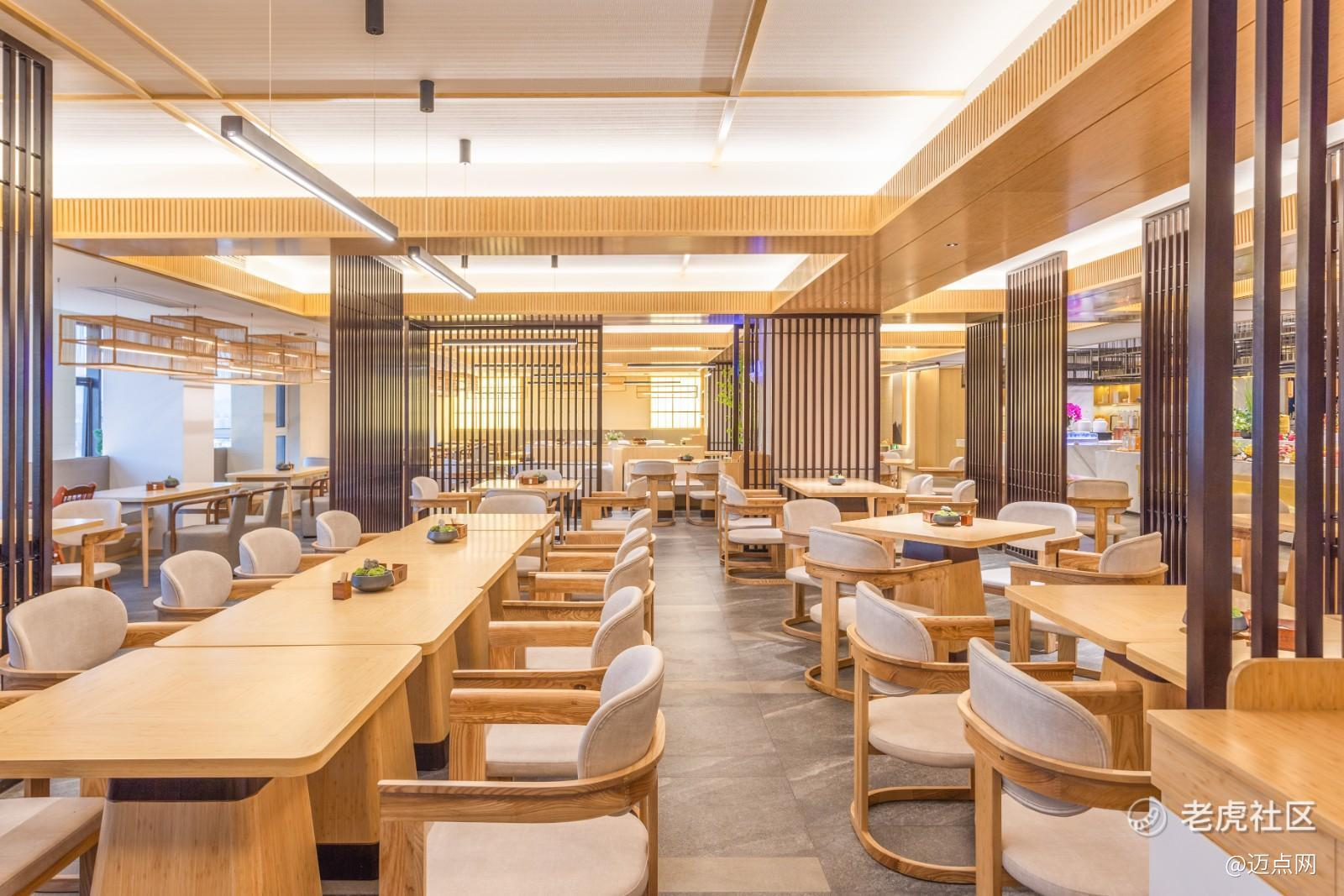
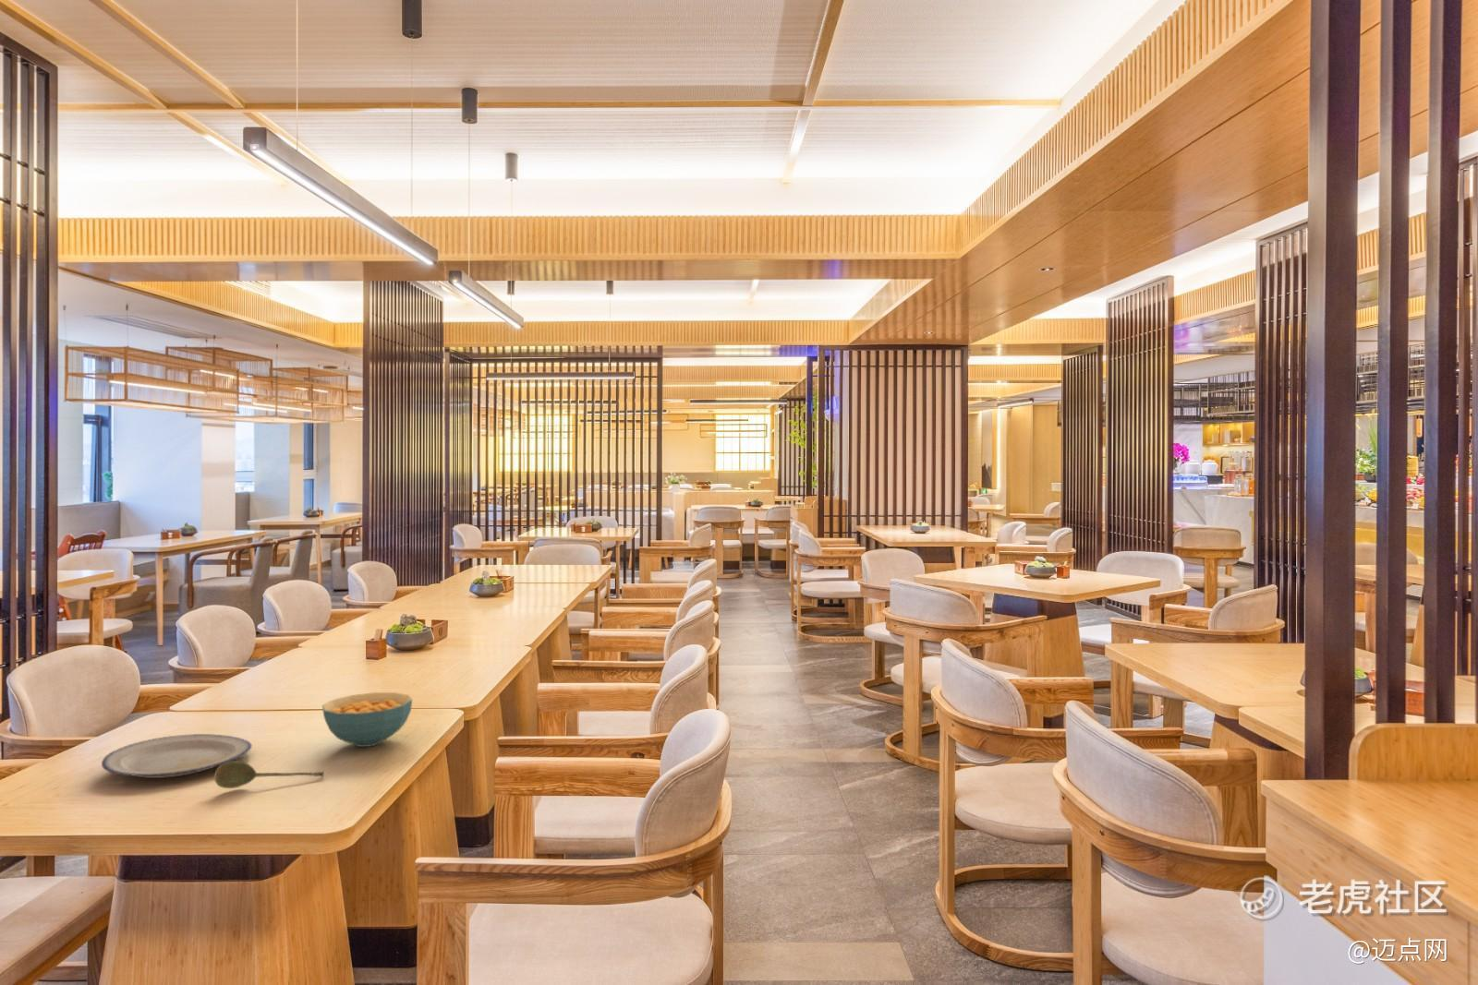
+ soupspoon (271, 773)
+ plate (179, 756)
+ cereal bowl (367, 722)
